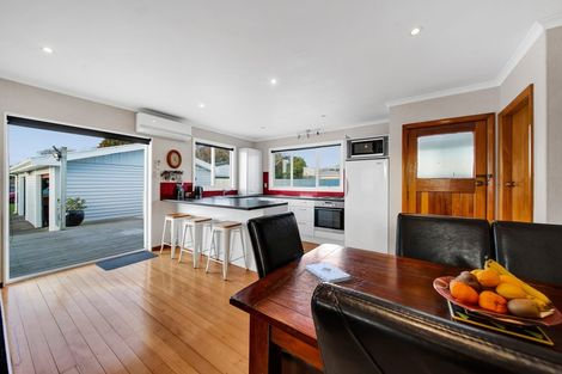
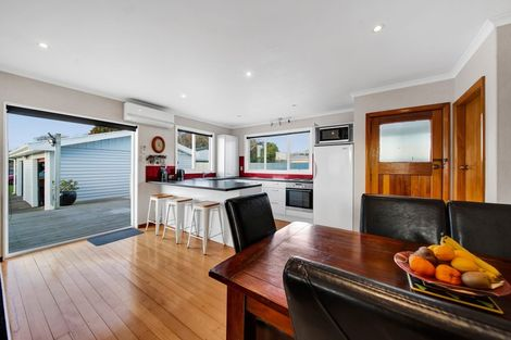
- notepad (326, 271)
